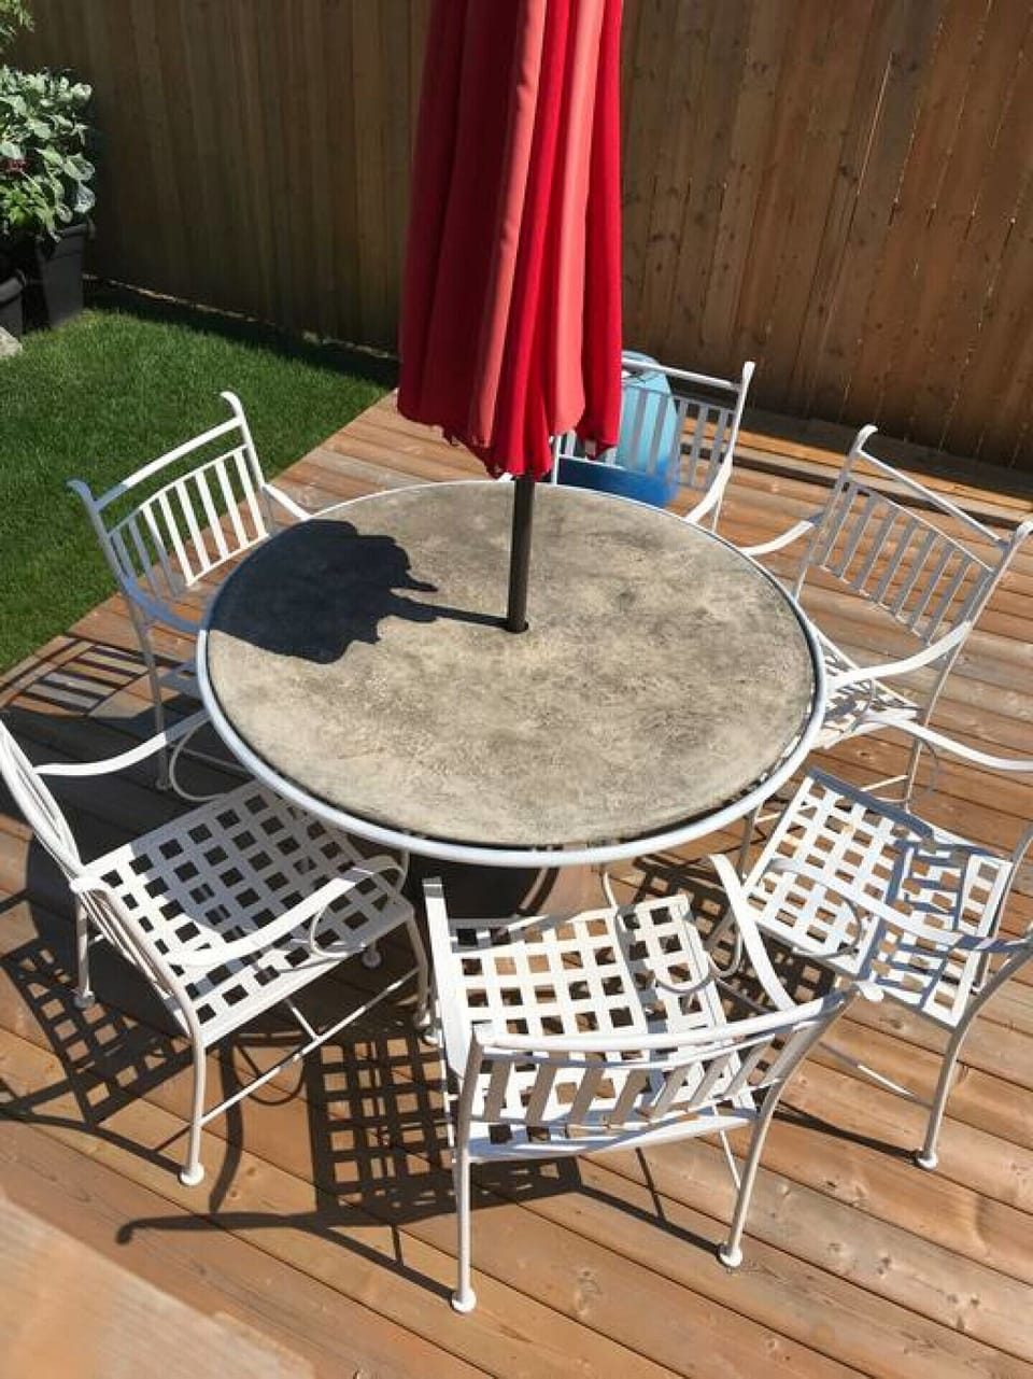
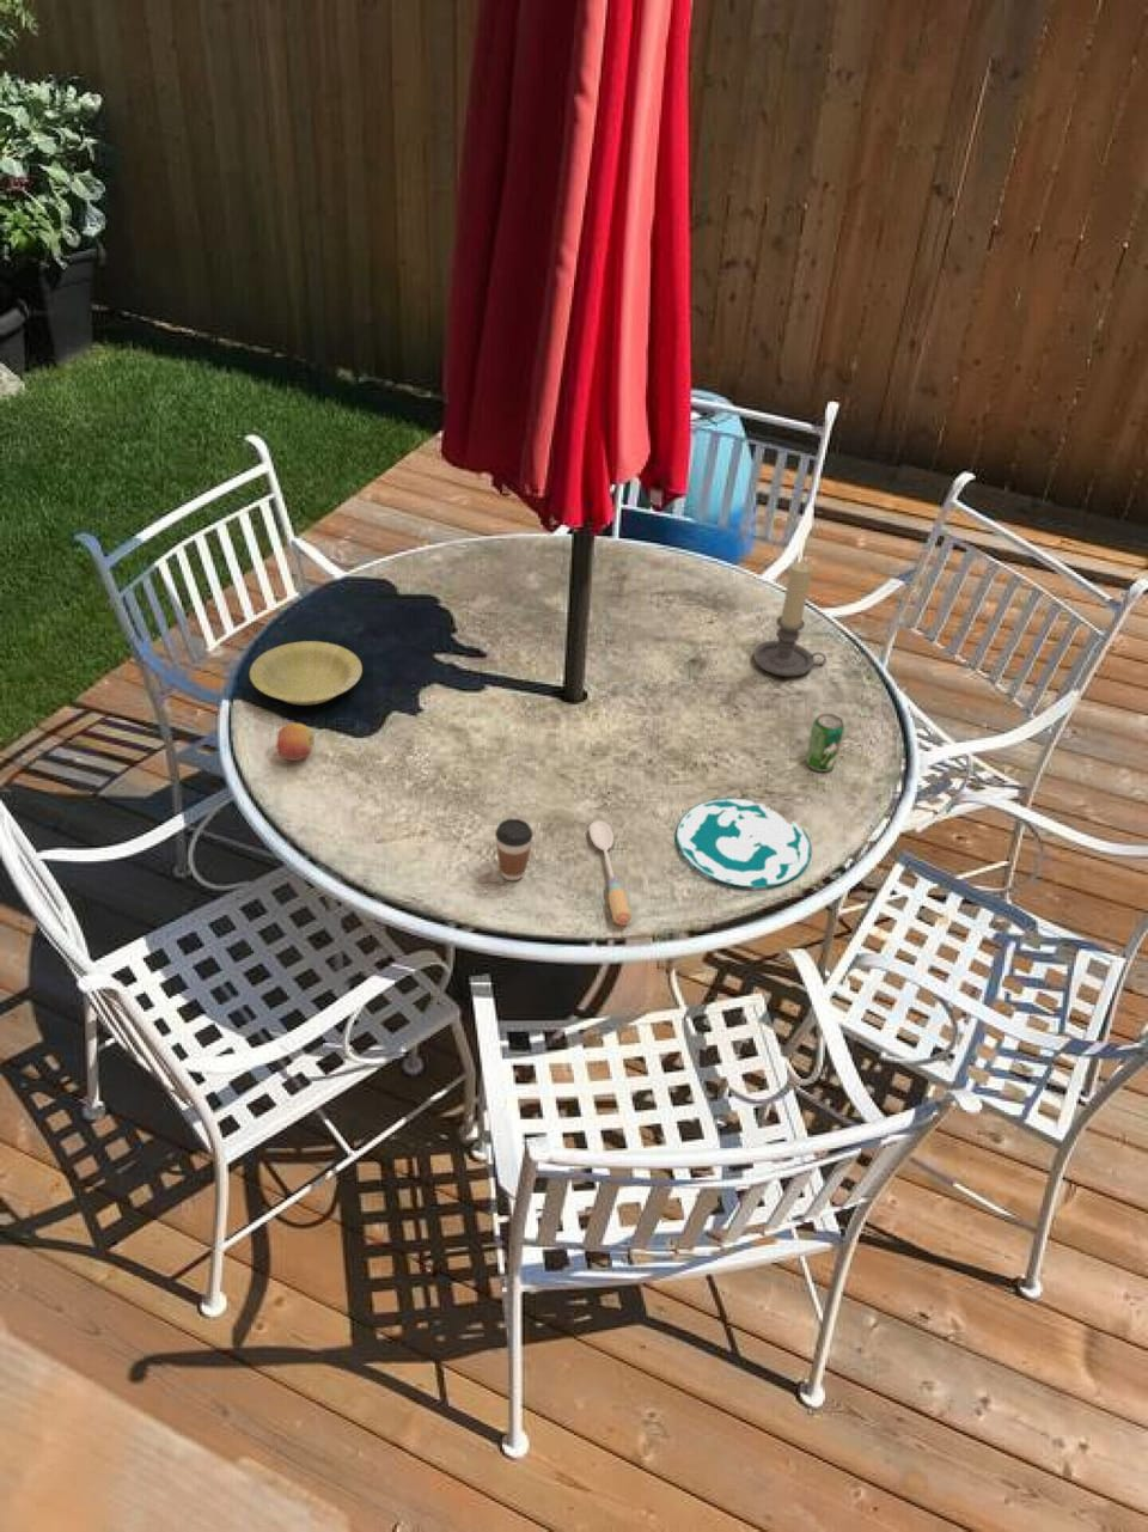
+ spoon (610, 869)
+ candle holder (797, 616)
+ bowl (306, 678)
+ fruit (294, 741)
+ coffee cup (512, 850)
+ beverage can (824, 743)
+ plate (744, 836)
